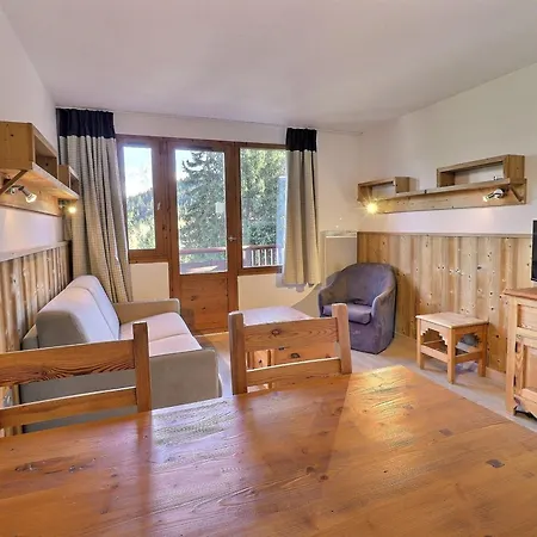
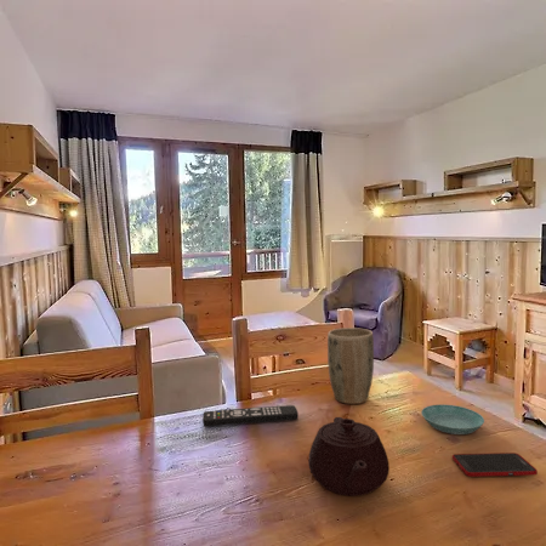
+ plant pot (351, 365)
+ remote control (250, 415)
+ saucer (451, 420)
+ cell phone (493, 463)
+ teapot (348, 453)
